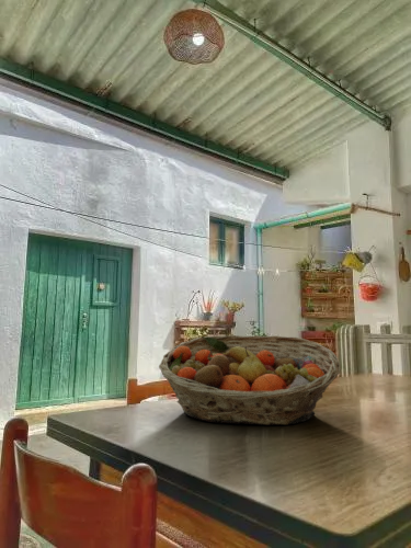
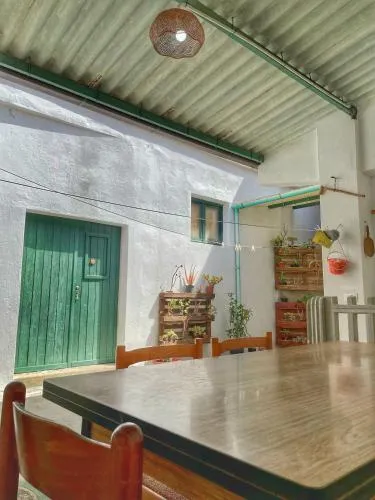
- fruit basket (247, 373)
